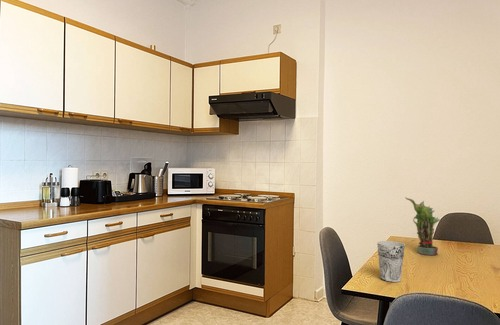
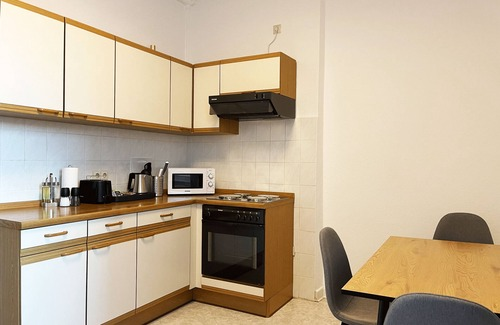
- cup (390, 261)
- potted plant (422, 225)
